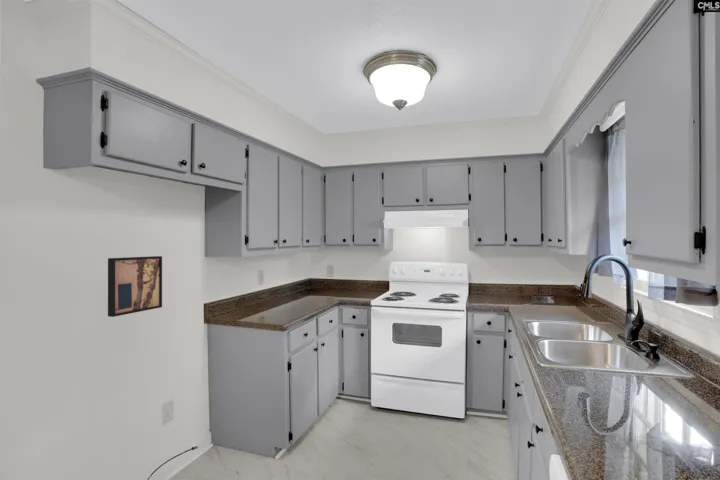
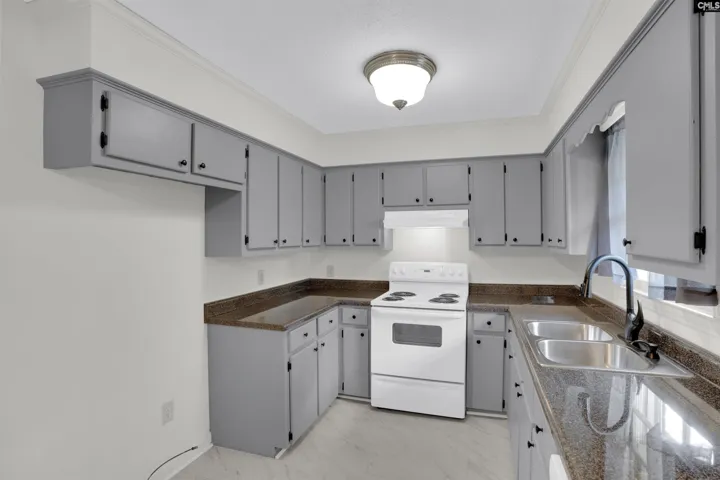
- wall art (136, 284)
